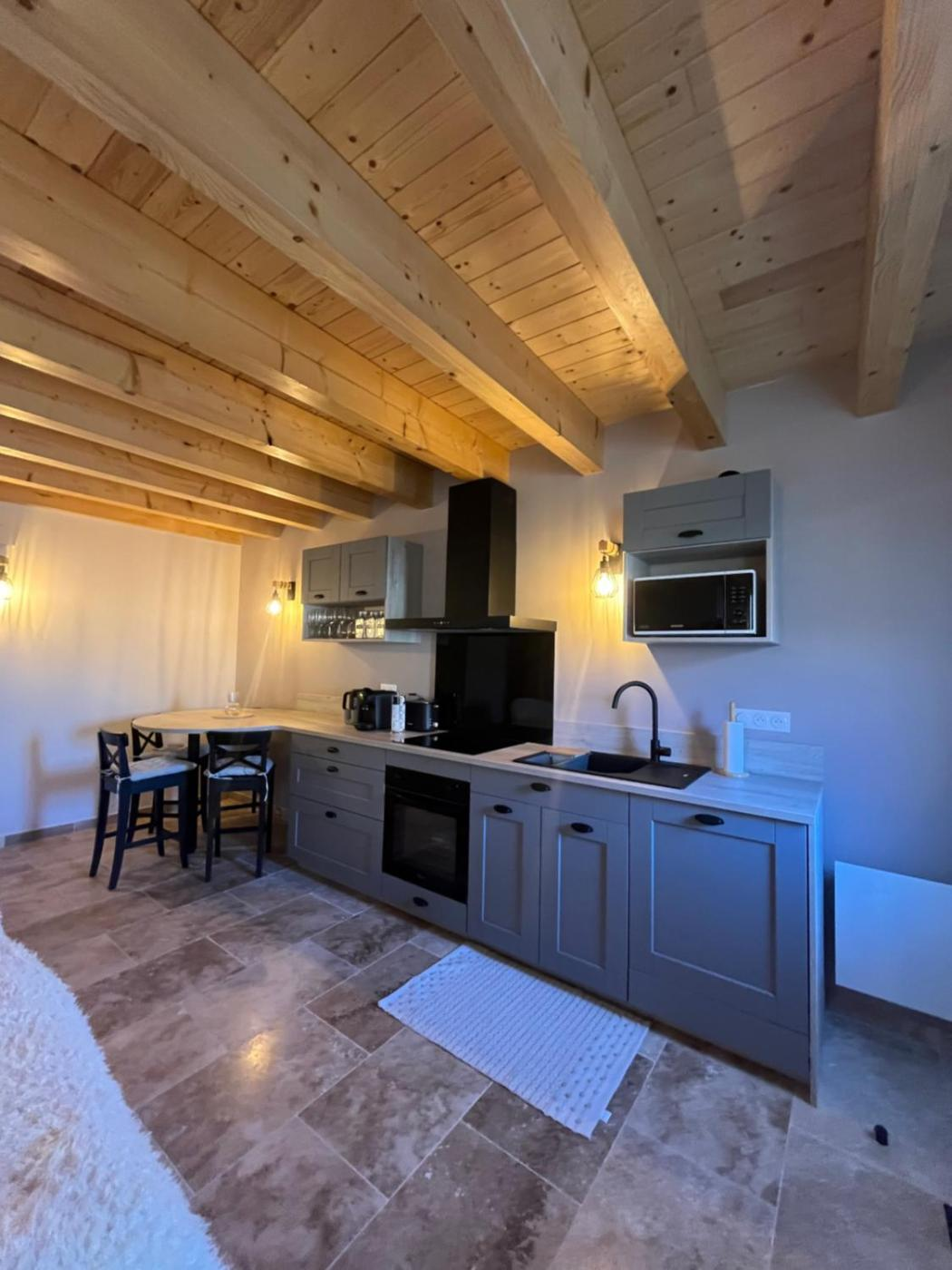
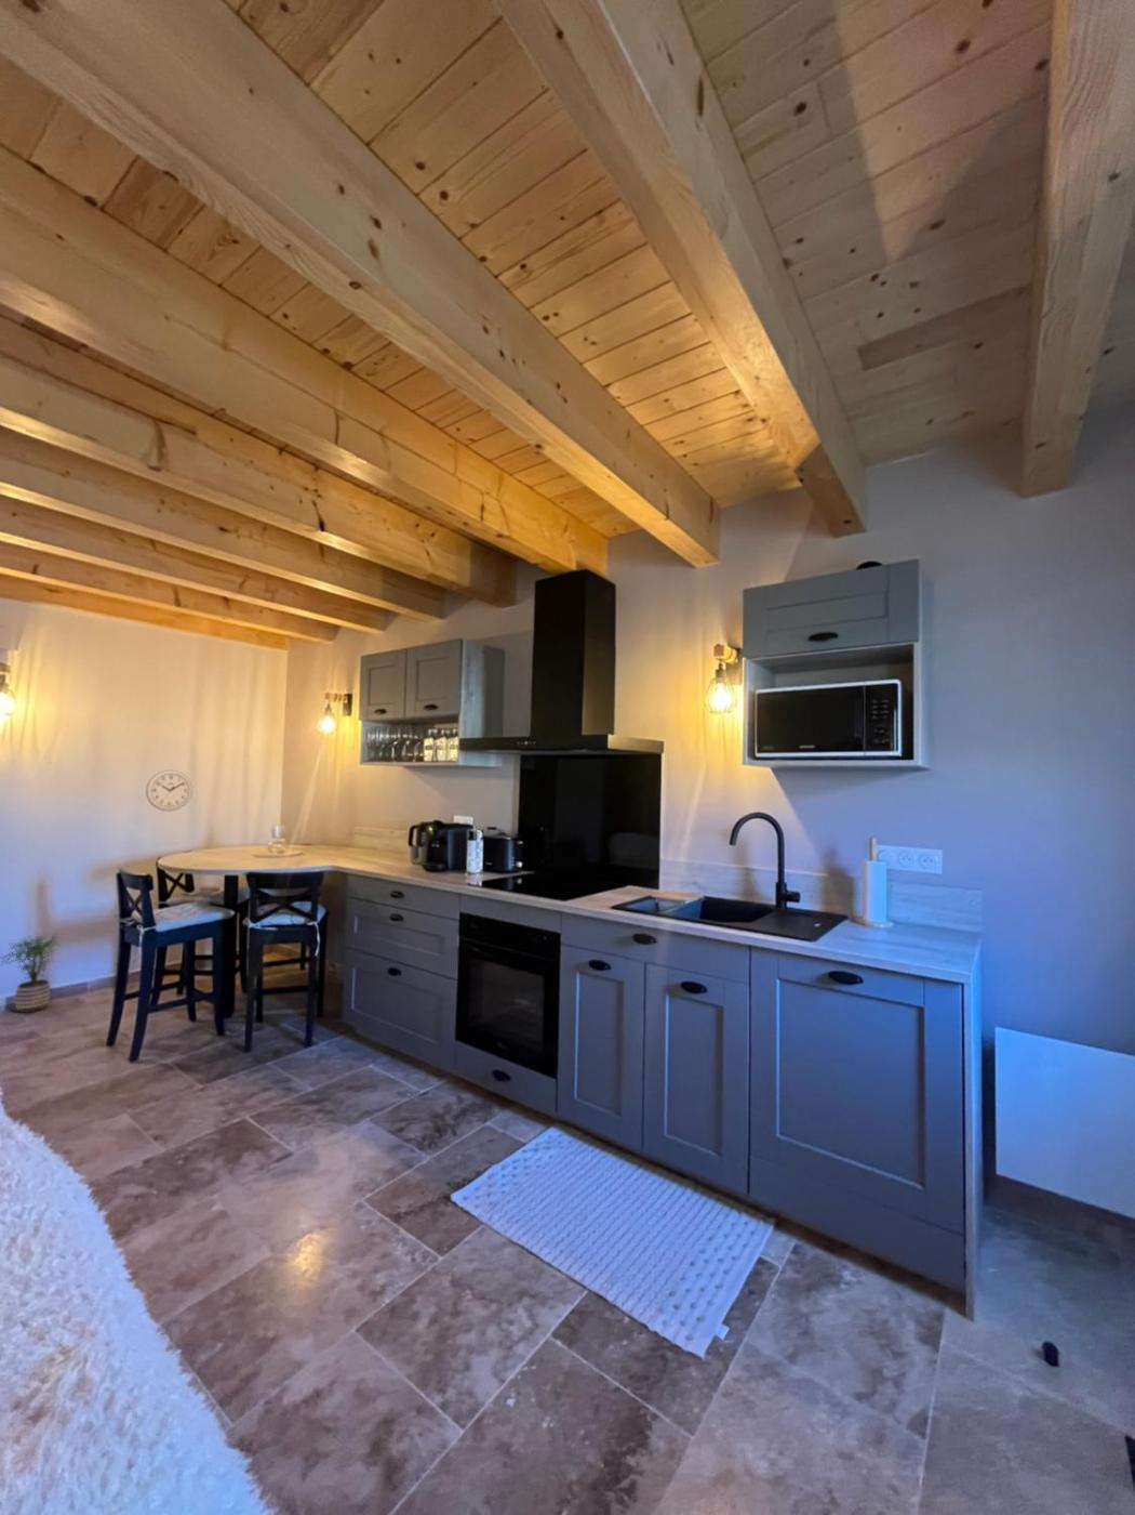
+ wall clock (169, 790)
+ potted plant (31, 972)
